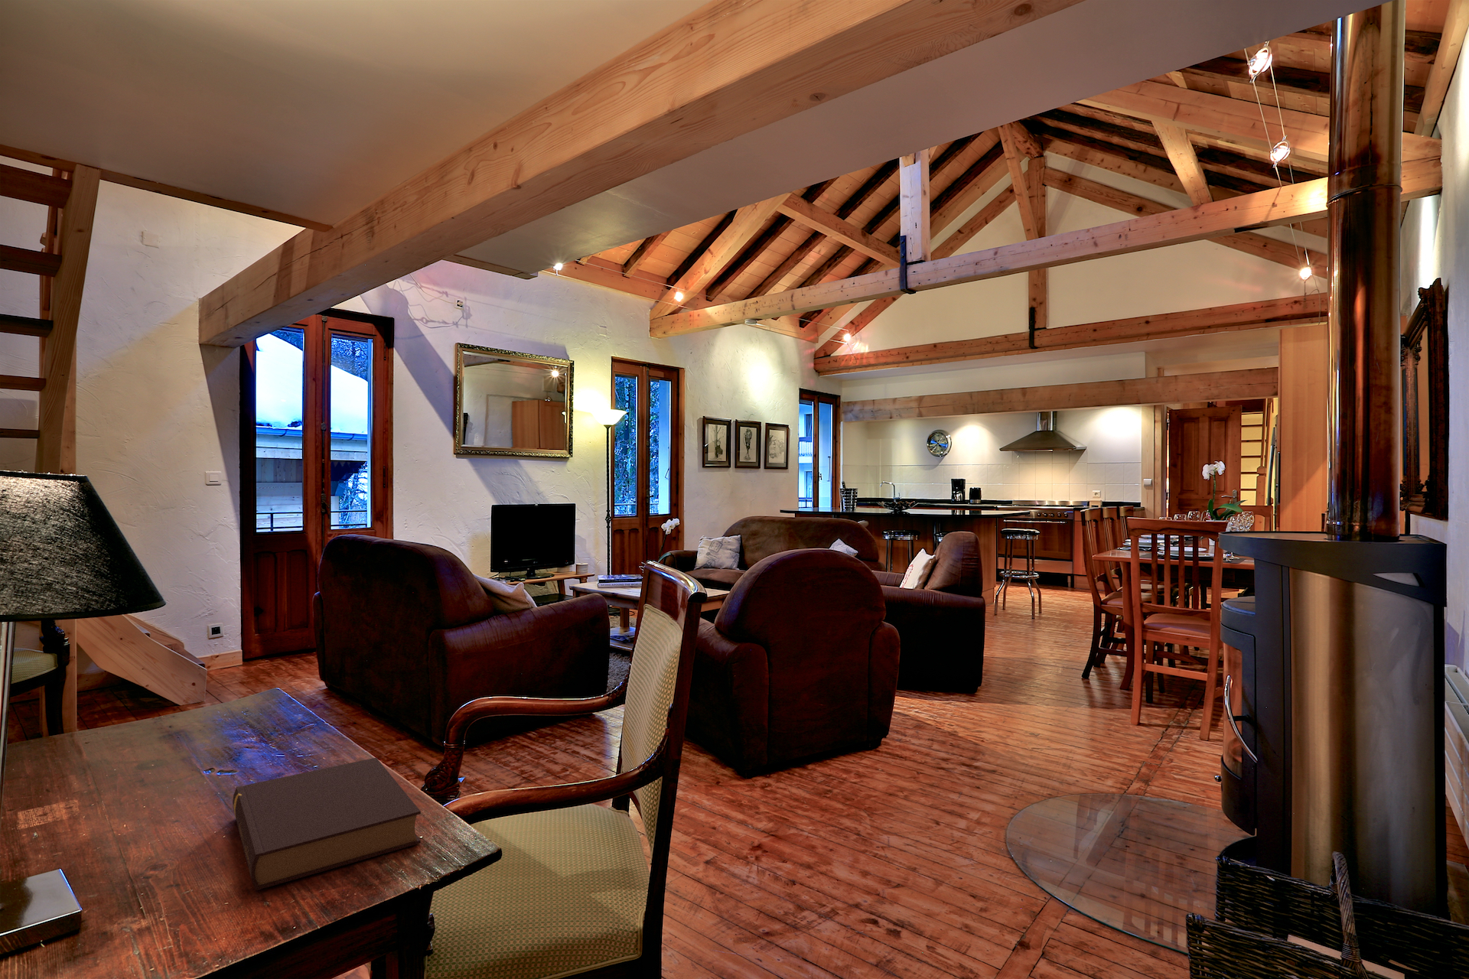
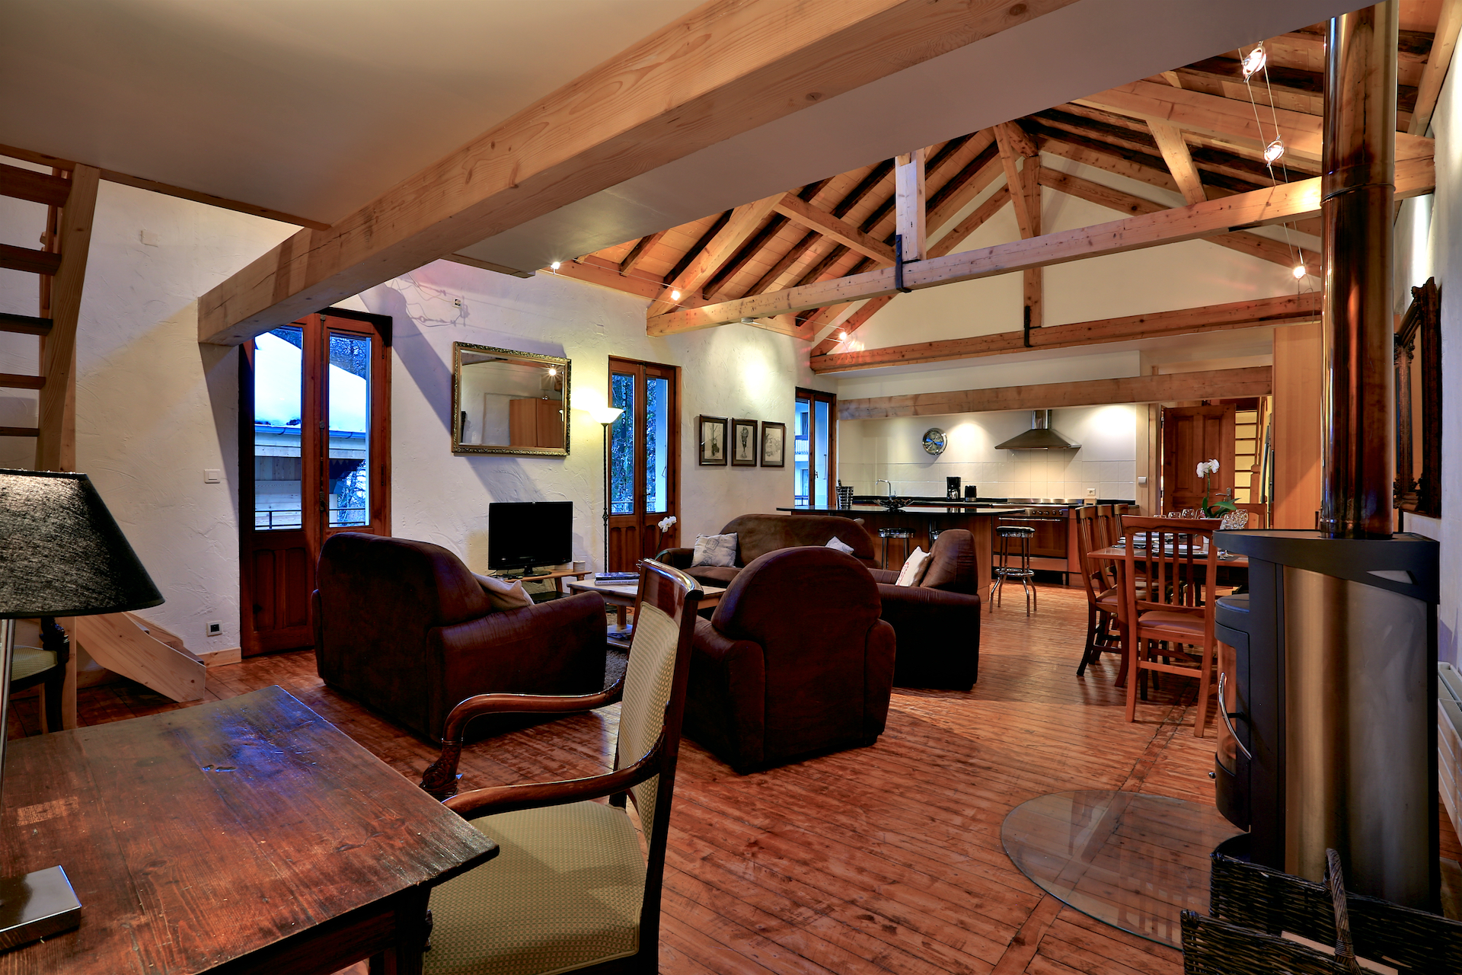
- book (322, 814)
